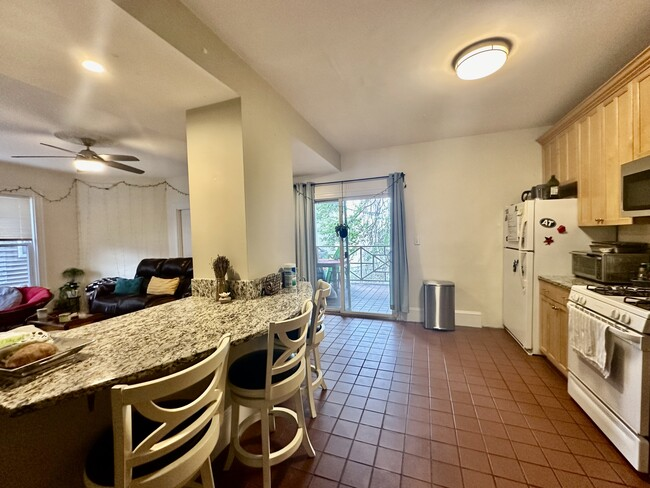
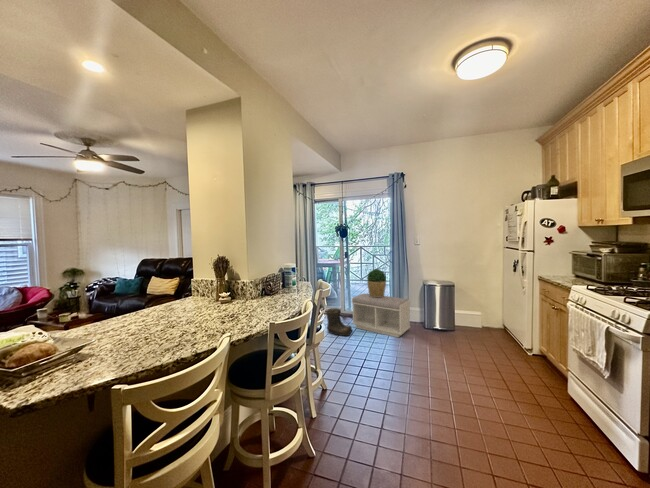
+ bench (380, 313)
+ potted plant (376, 282)
+ boots (339, 321)
